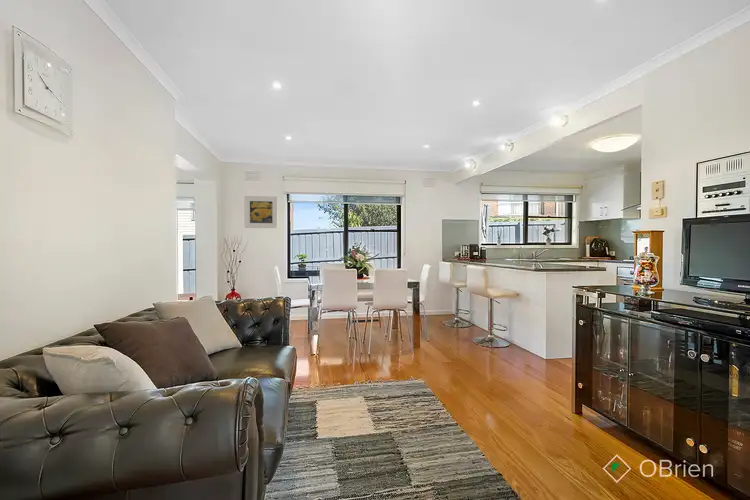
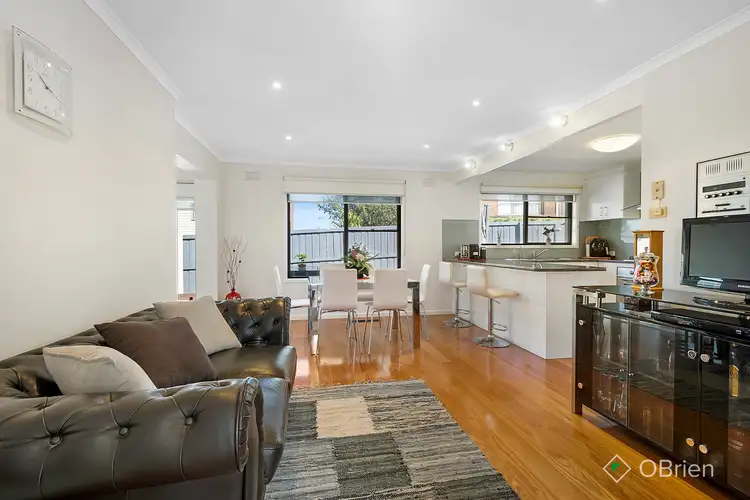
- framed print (261, 212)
